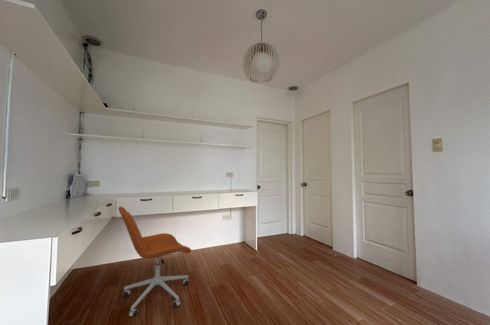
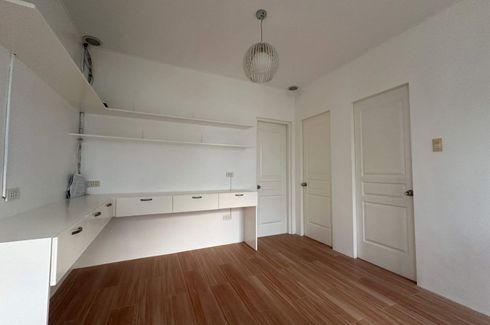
- office chair (157, 249)
